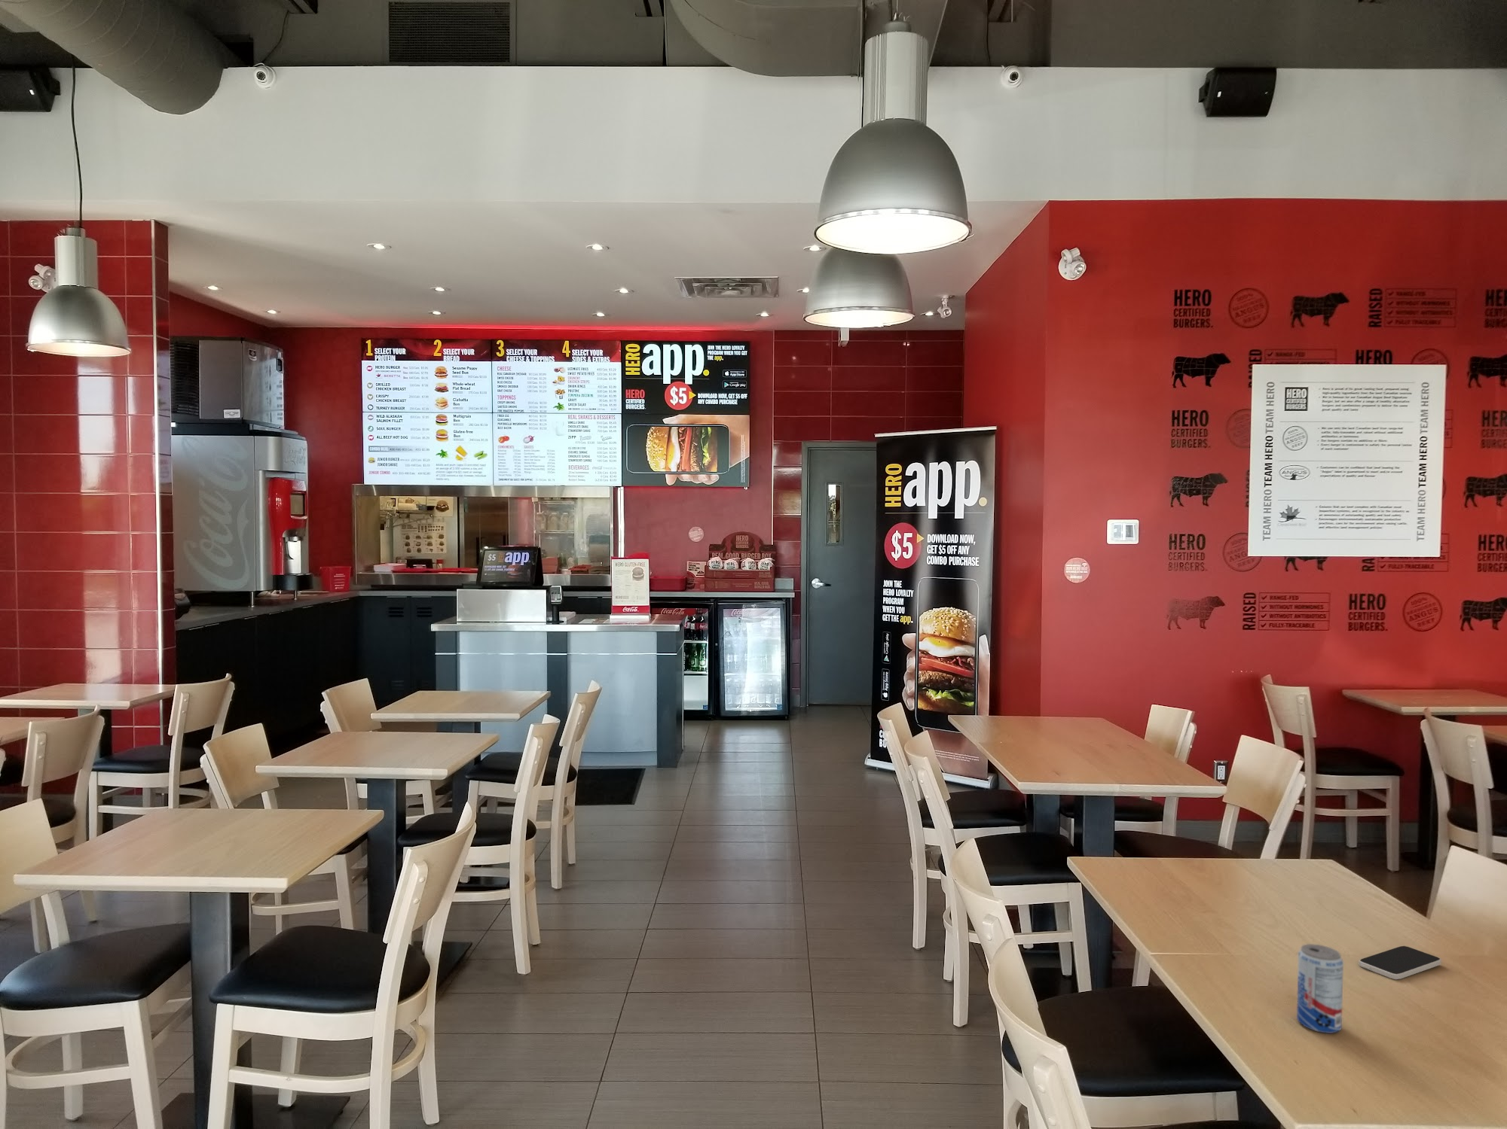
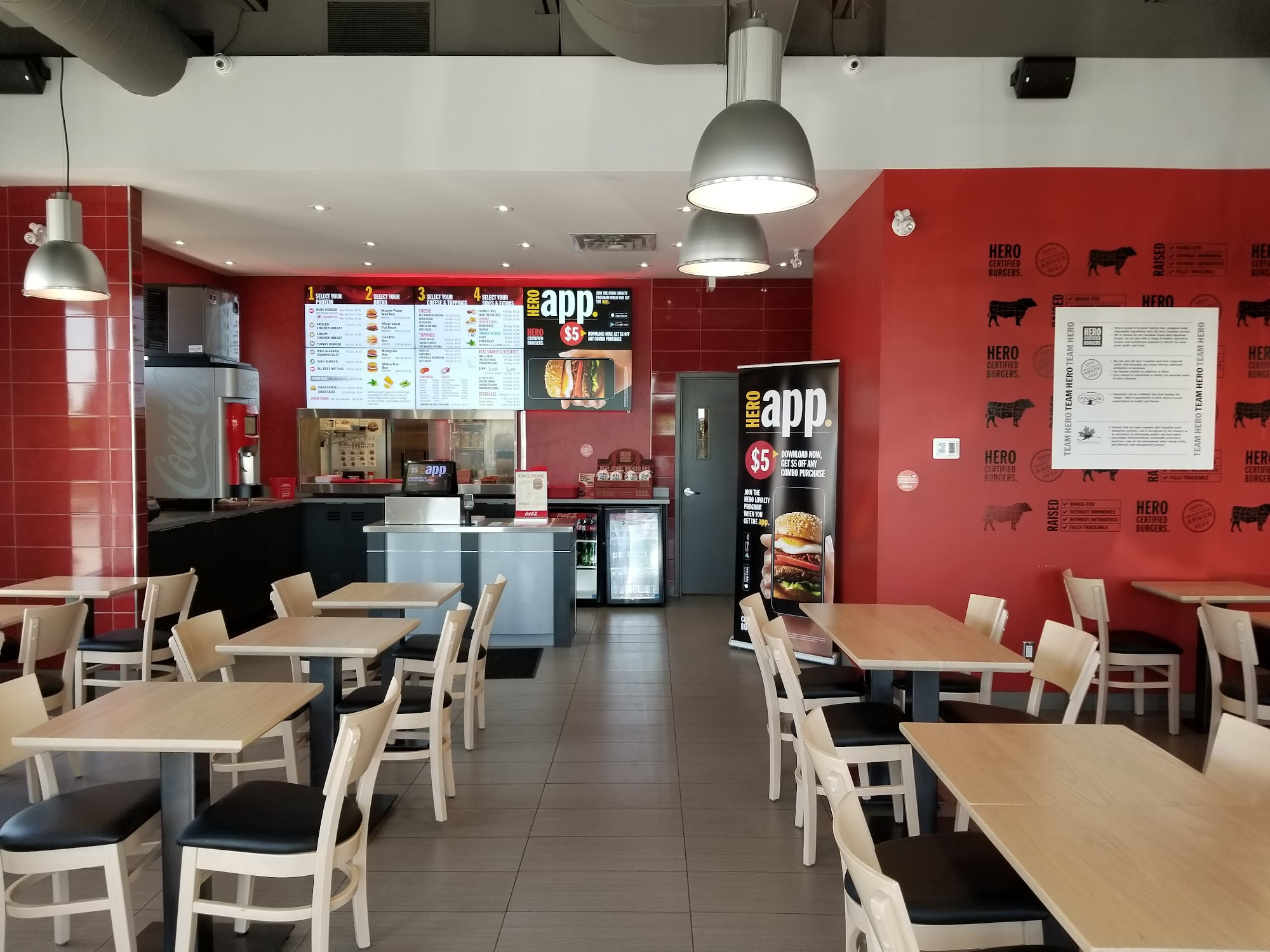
- beverage can (1320, 987)
- smartphone (1399, 962)
